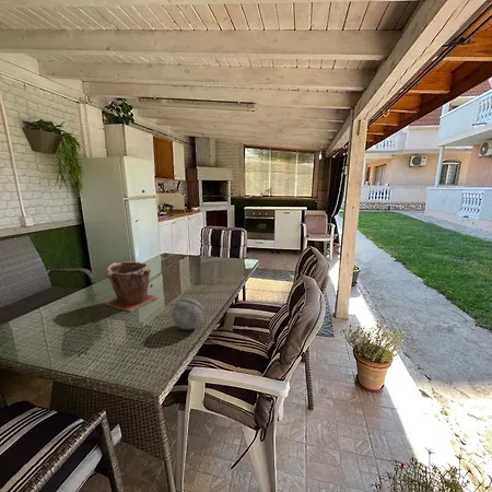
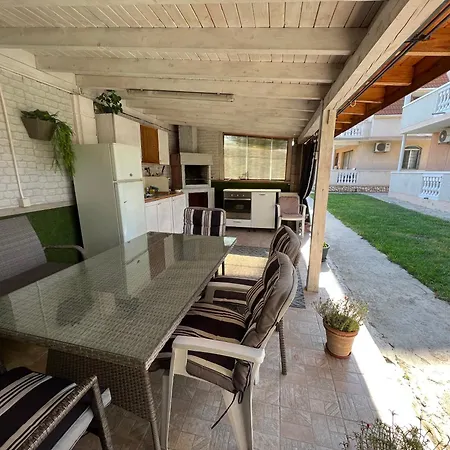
- plant pot (129, 283)
- decorative orb (187, 313)
